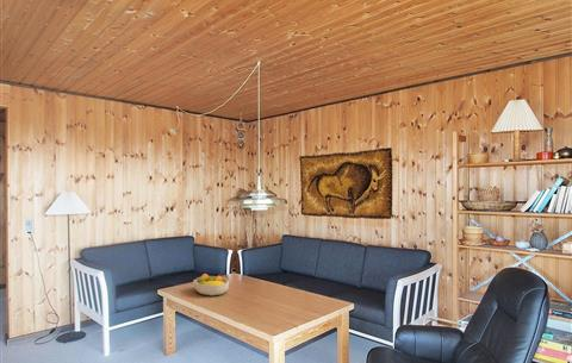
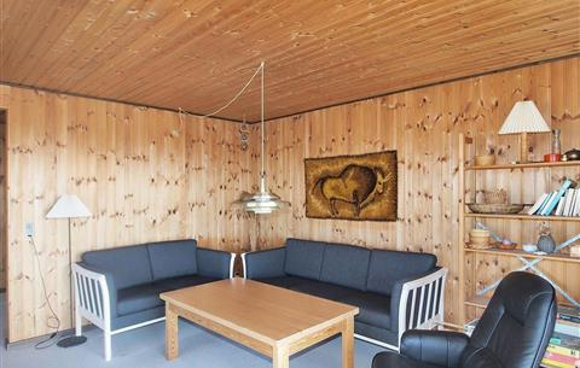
- fruit bowl (211, 283)
